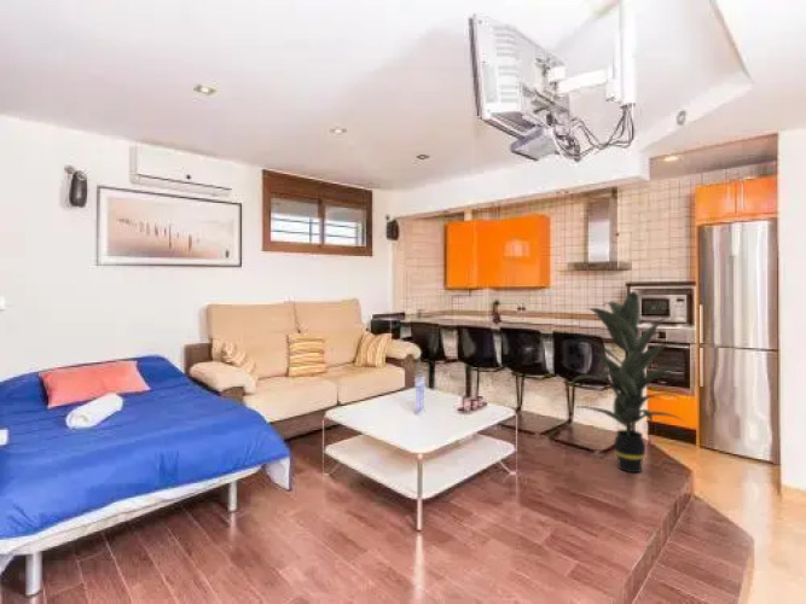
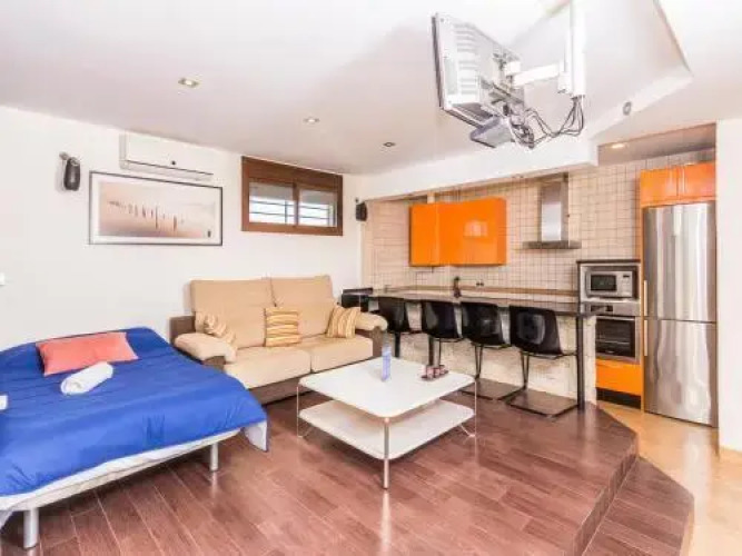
- indoor plant (626, 381)
